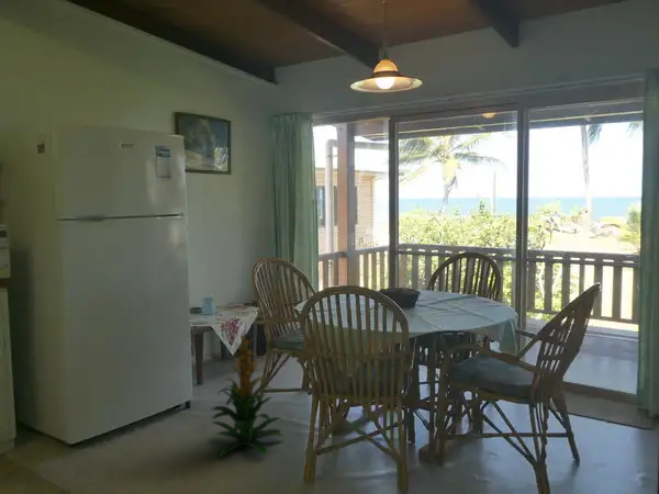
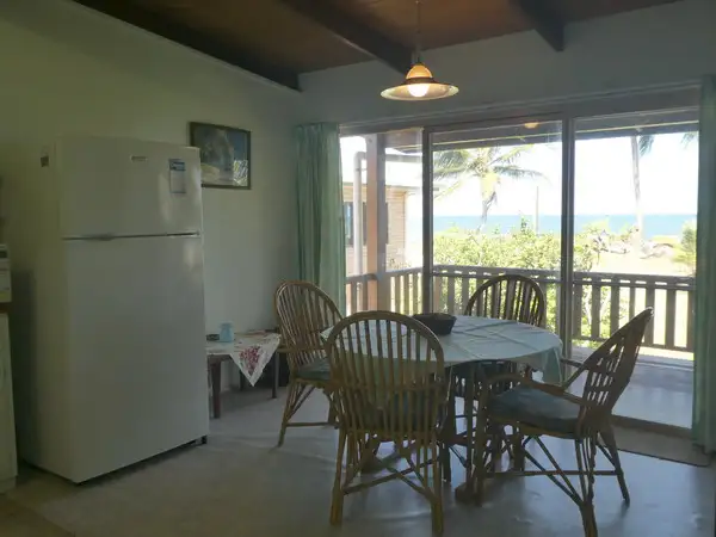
- indoor plant (245, 389)
